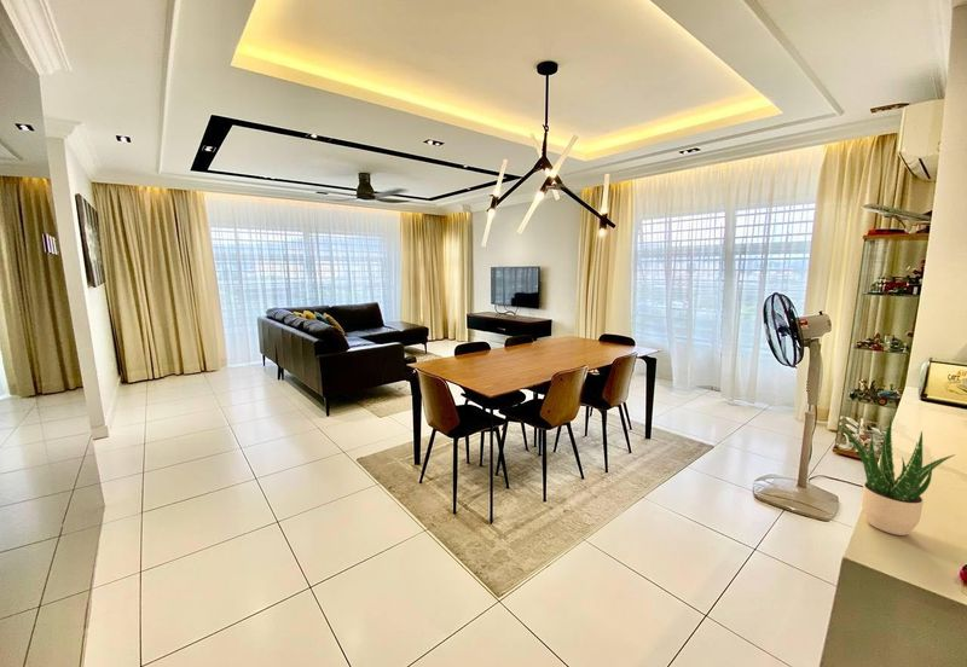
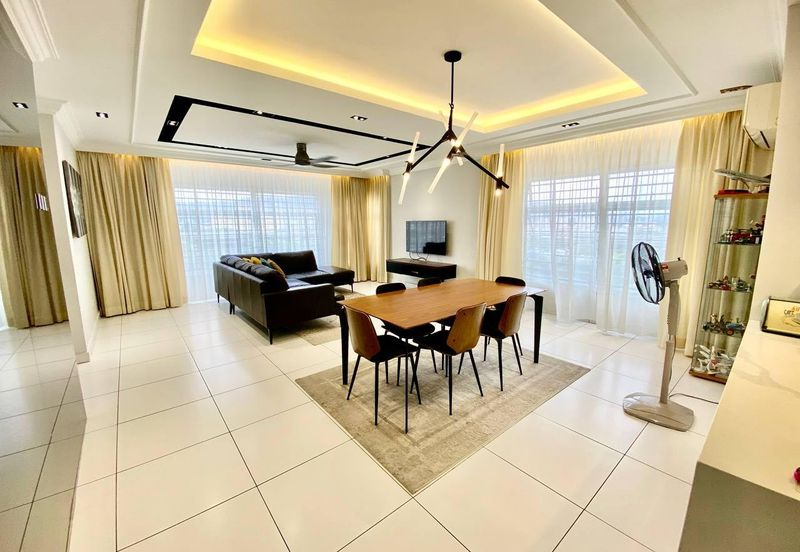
- potted plant (893, 472)
